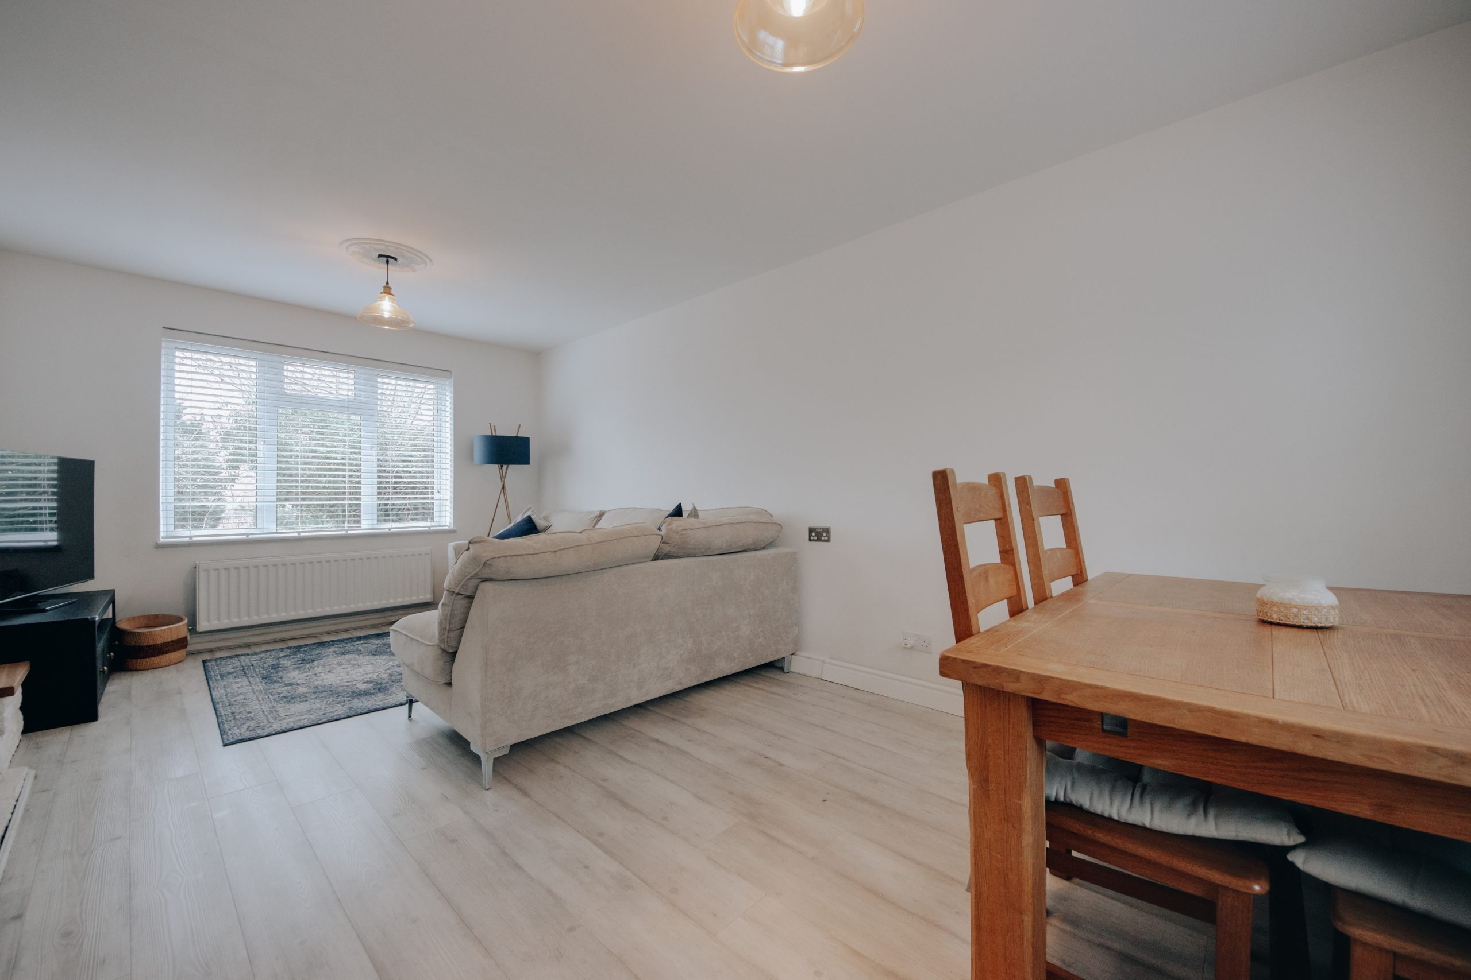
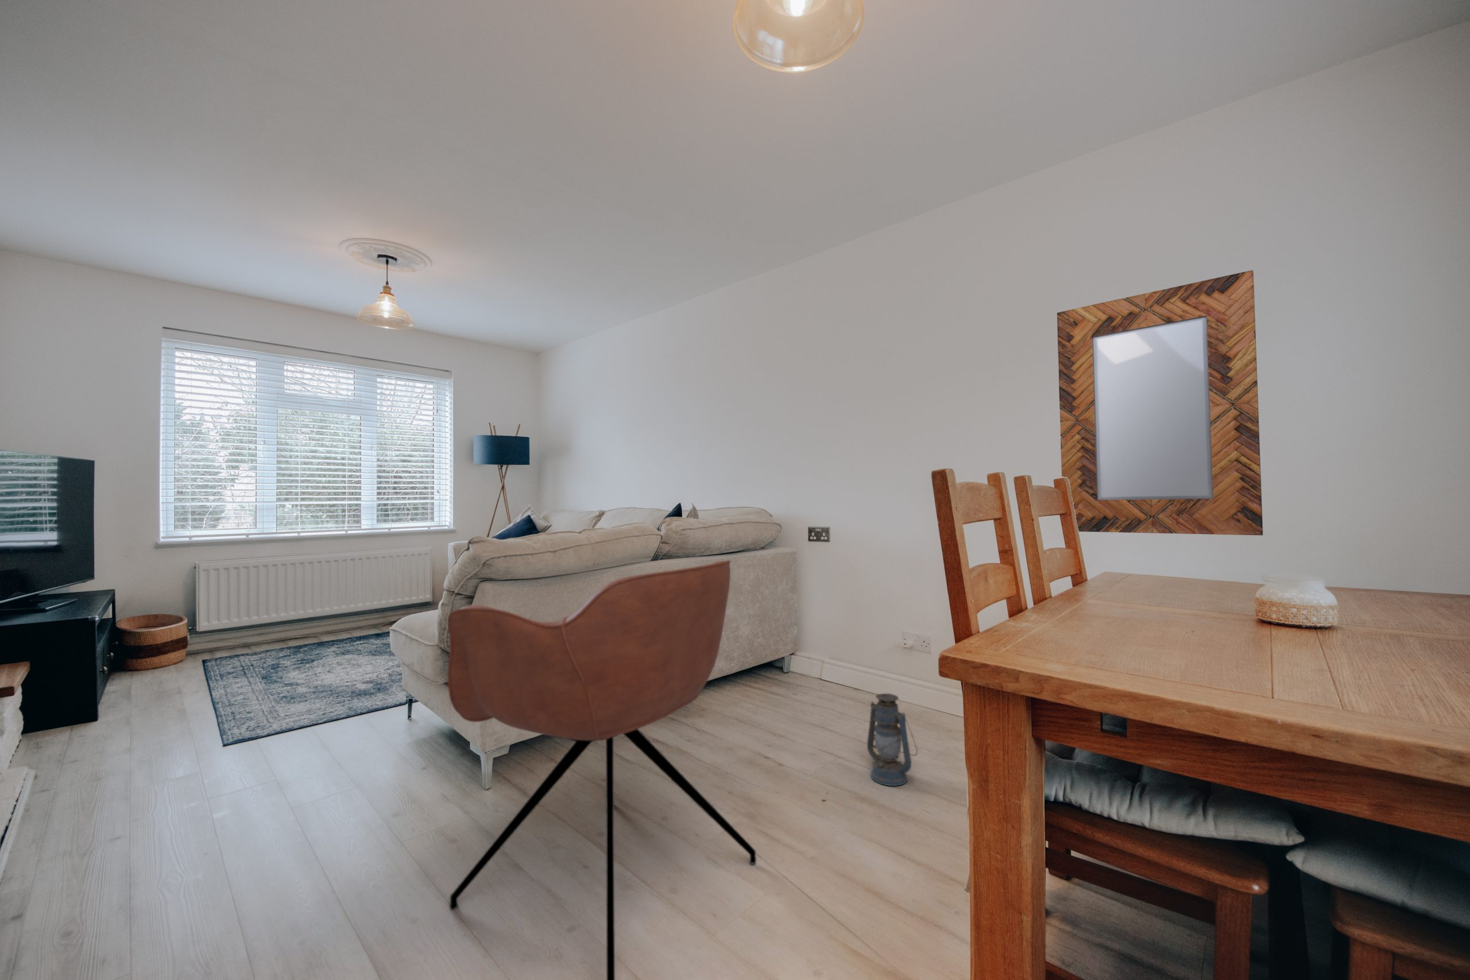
+ home mirror (1150, 412)
+ lantern (889, 734)
+ armchair (610, 721)
